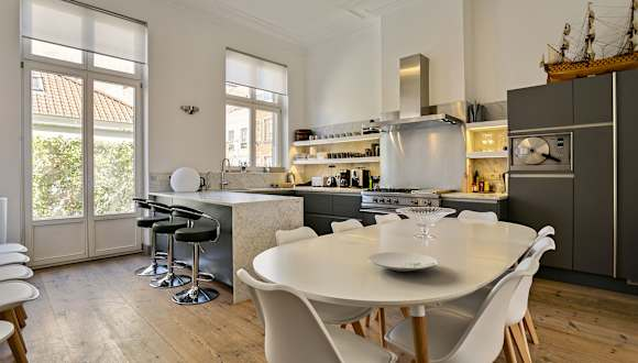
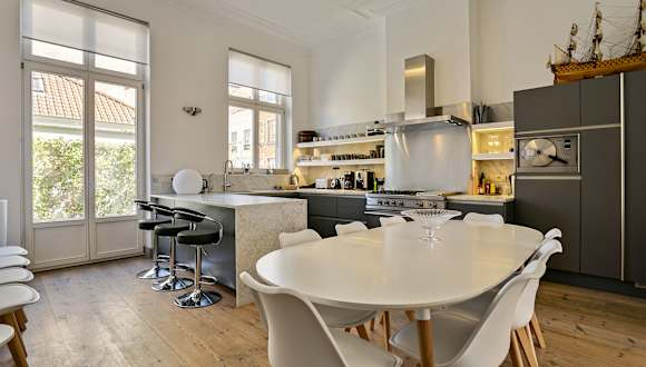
- plate (402, 263)
